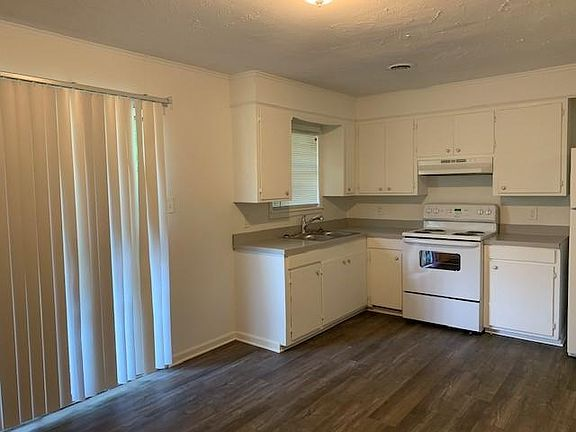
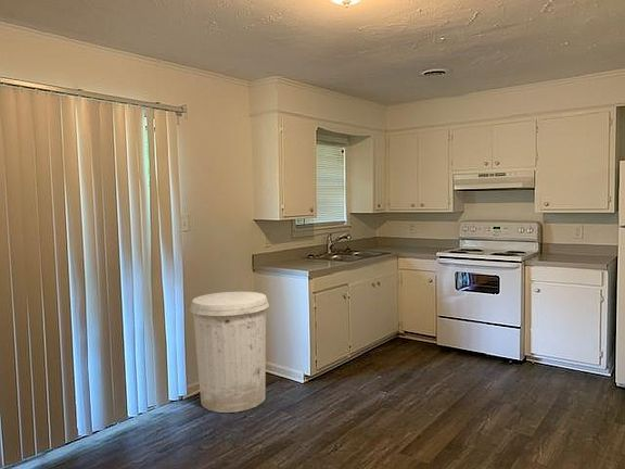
+ trash can (231, 347)
